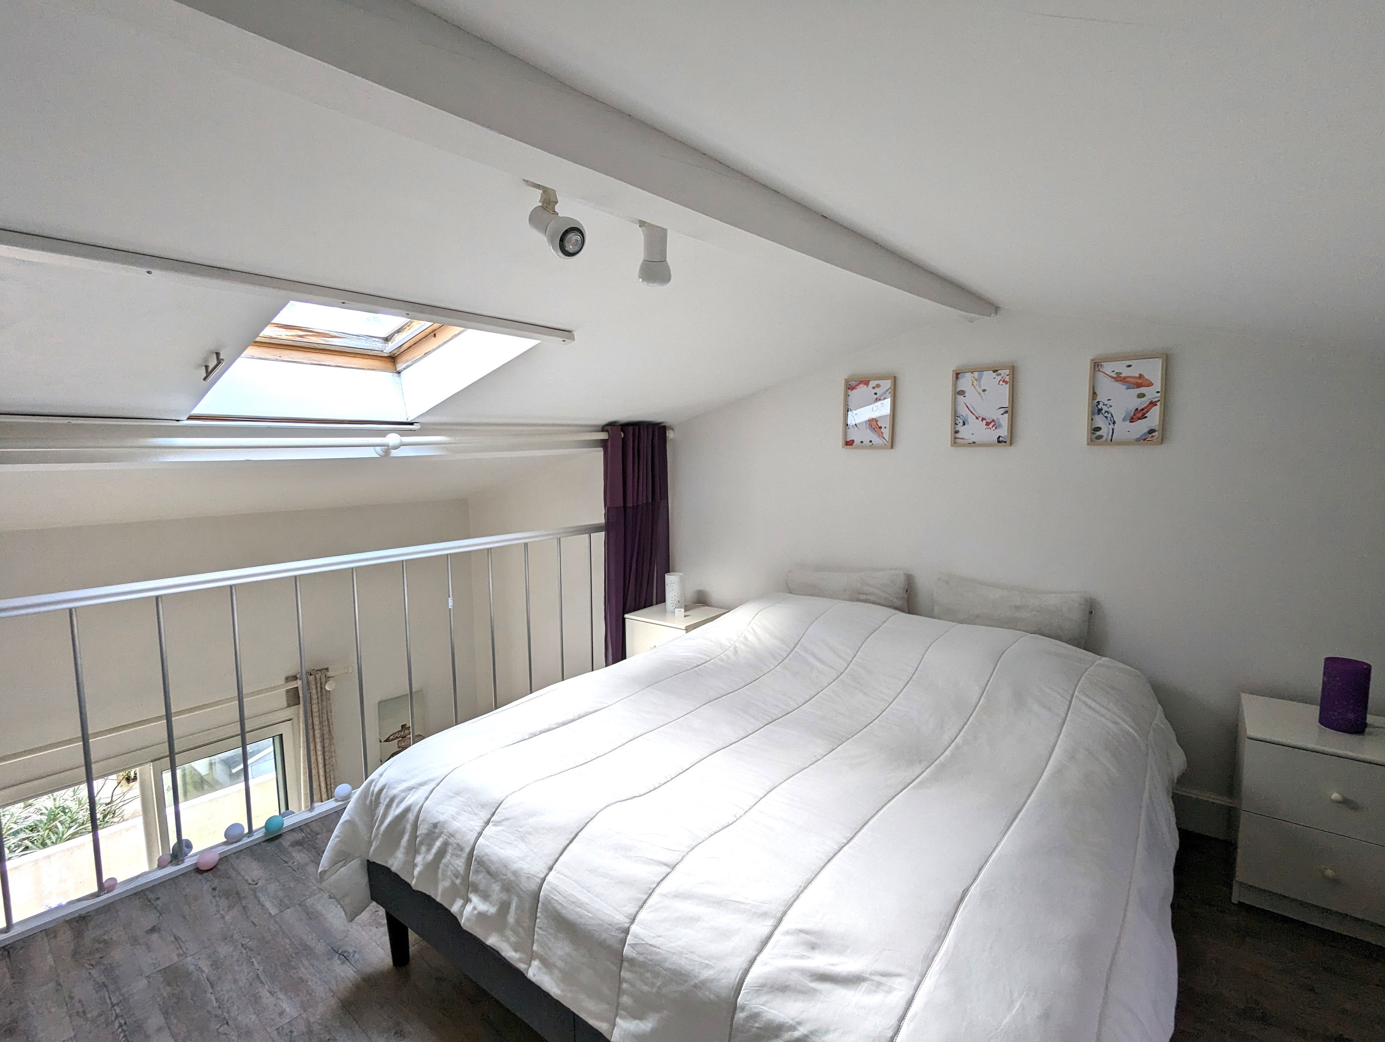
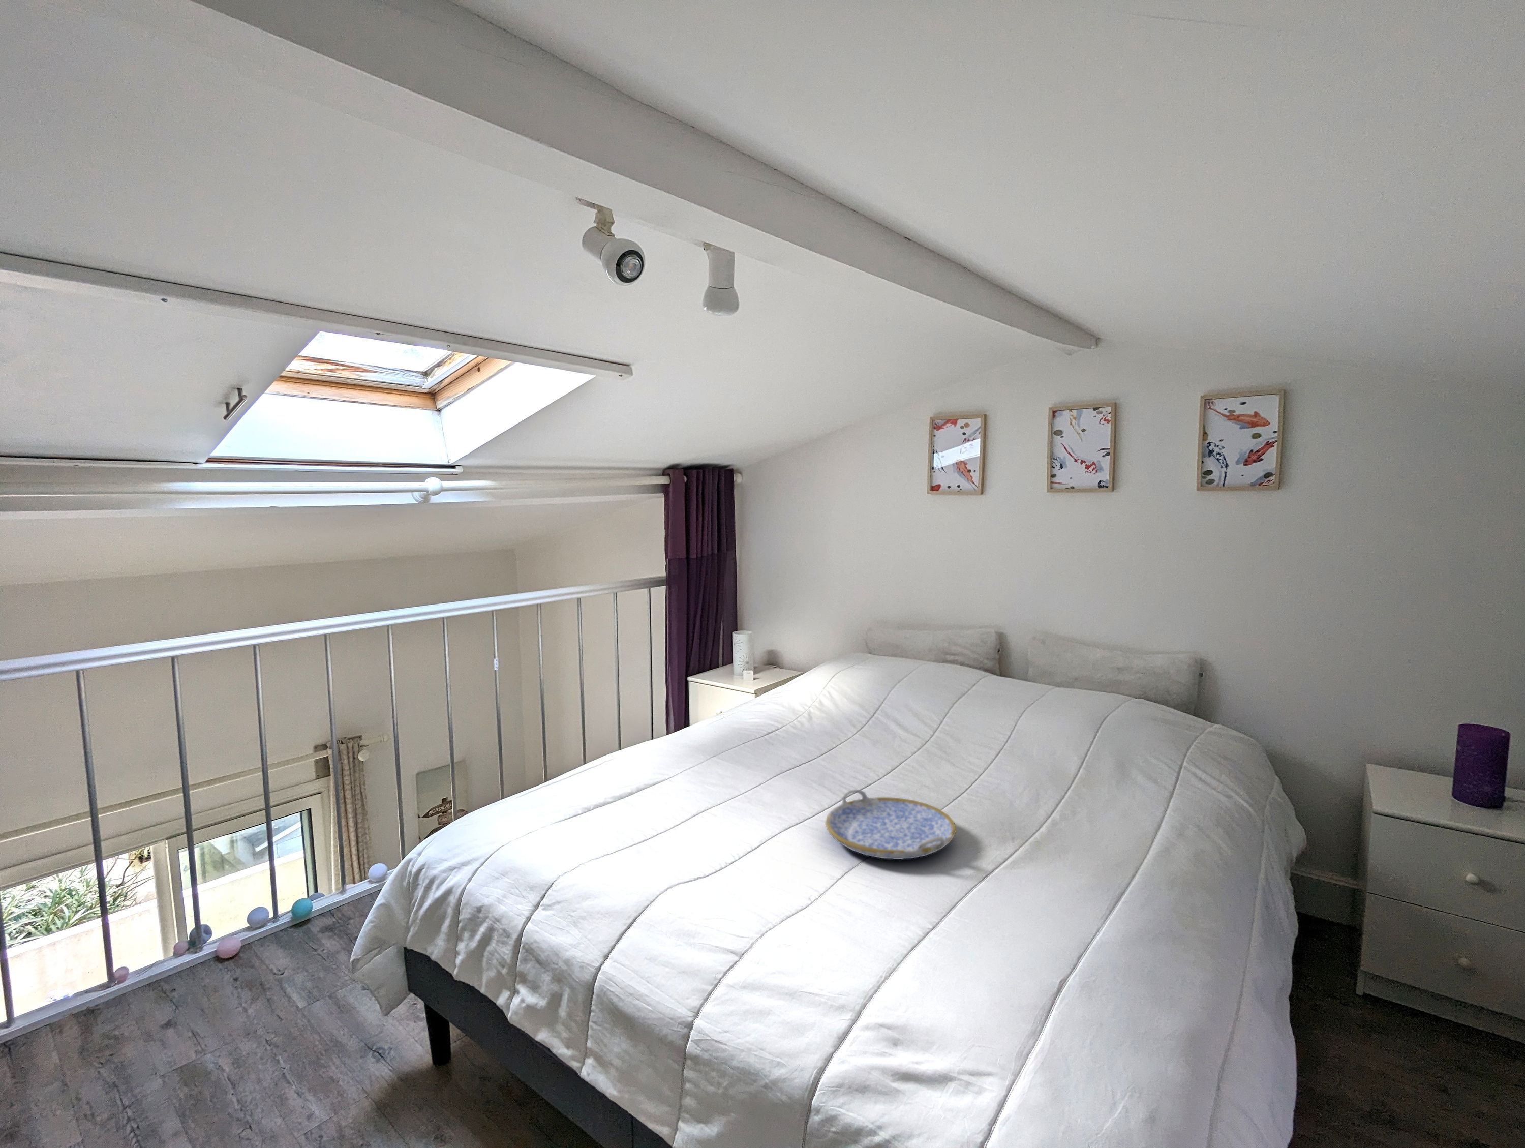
+ serving tray (890, 825)
